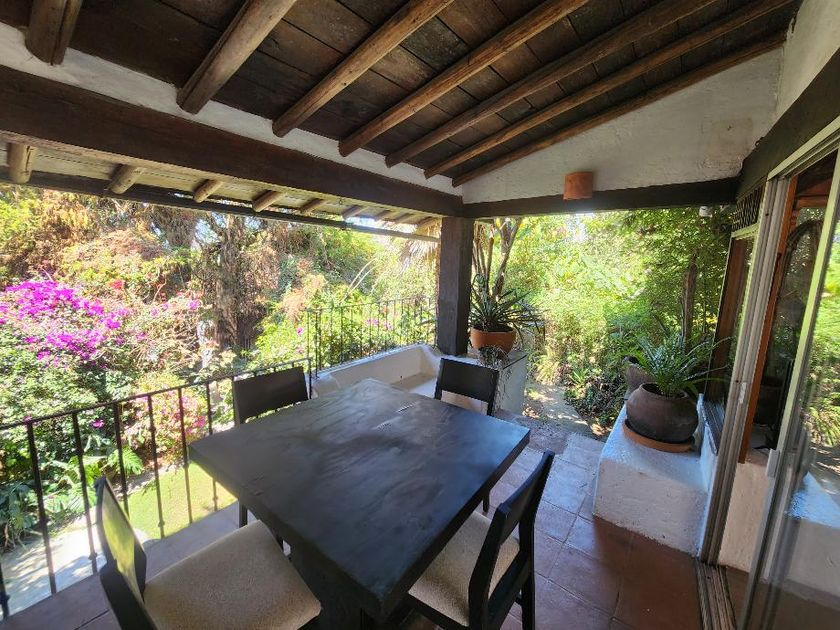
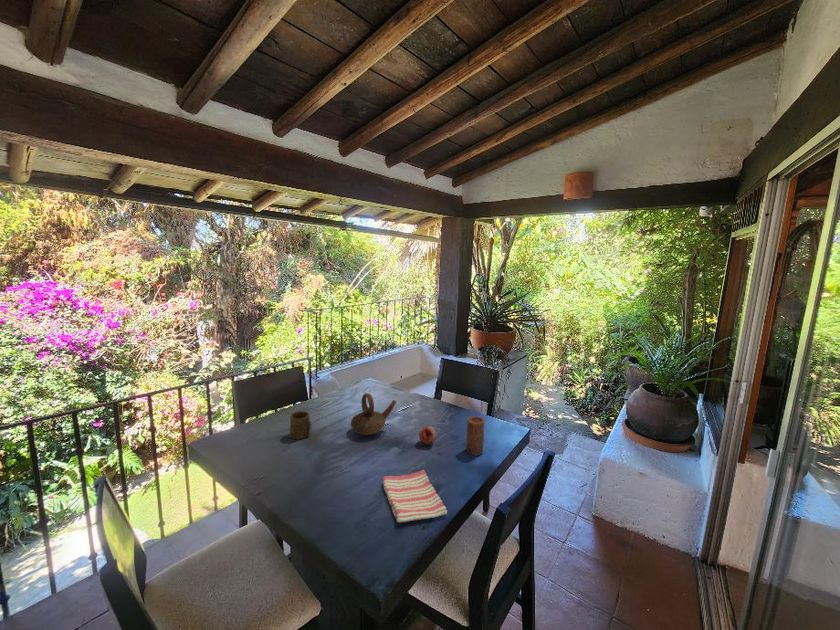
+ candle (475, 435)
+ fruit (427, 435)
+ cup (300, 425)
+ teapot (373, 411)
+ dish towel (412, 494)
